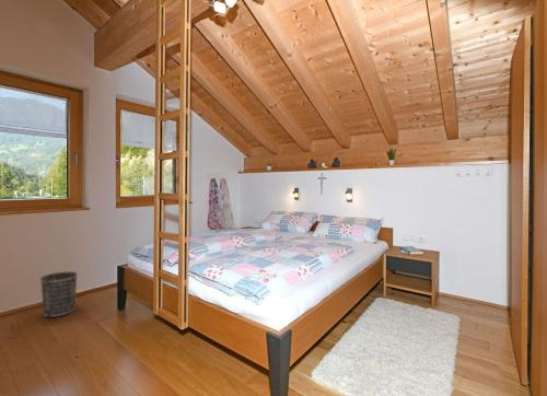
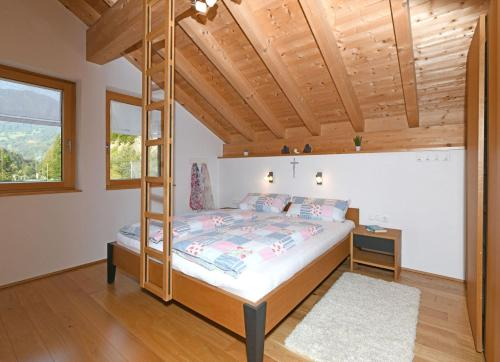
- wastebasket (59, 293)
